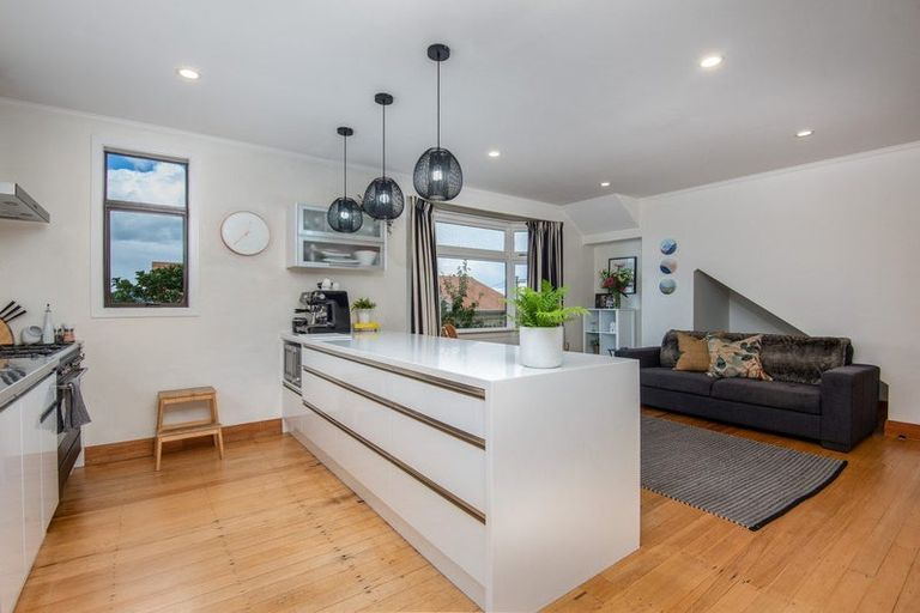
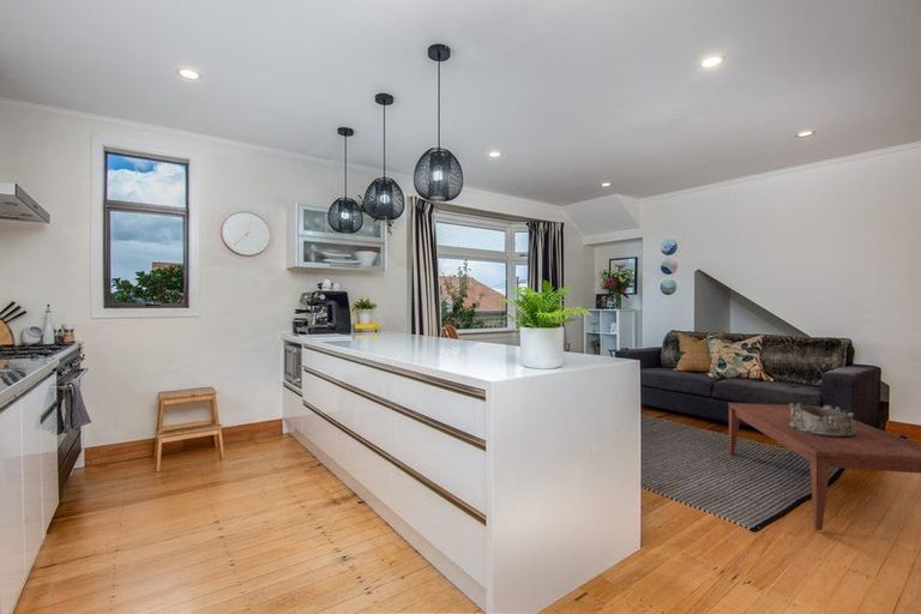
+ coffee table (817, 456)
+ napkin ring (820, 417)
